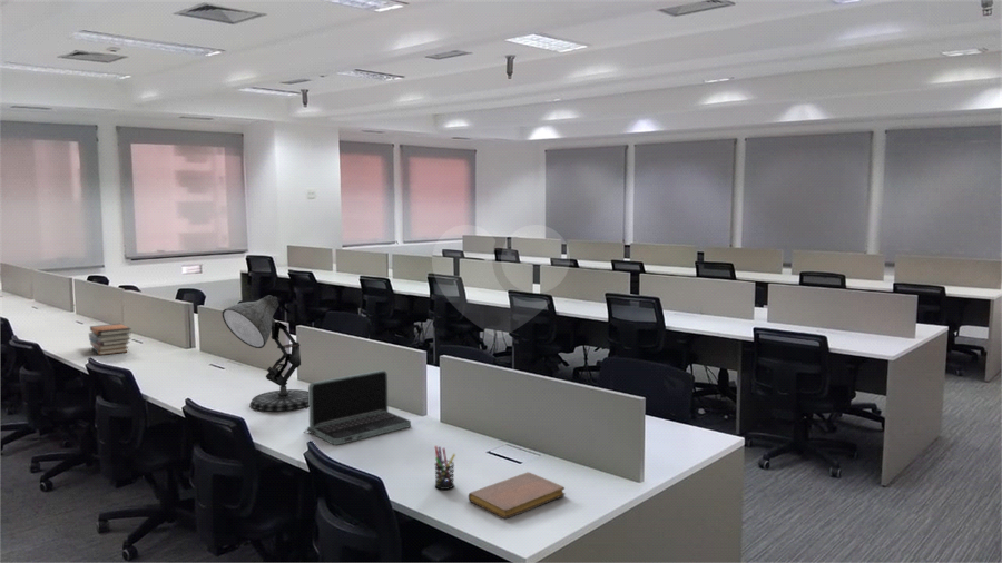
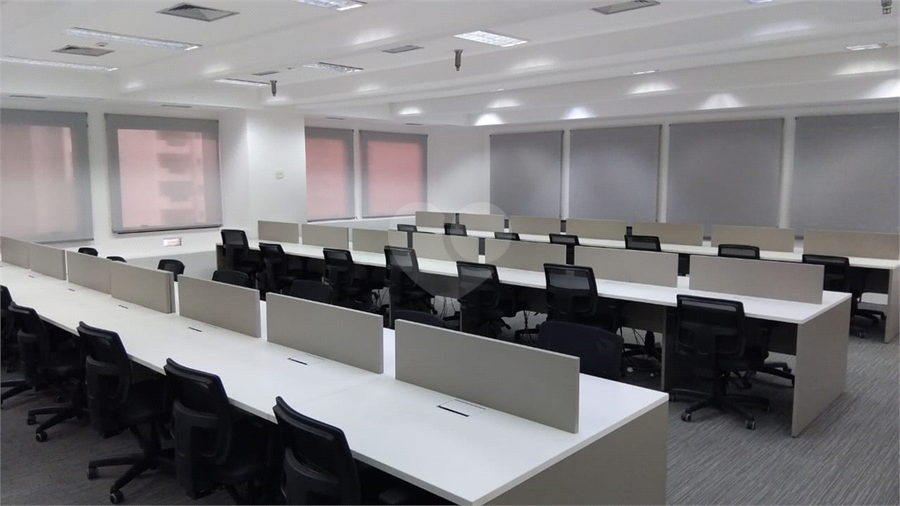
- pen holder (442, 466)
- laptop (356, 404)
- book stack (109, 338)
- notebook (517, 493)
- desk lamp (277, 347)
